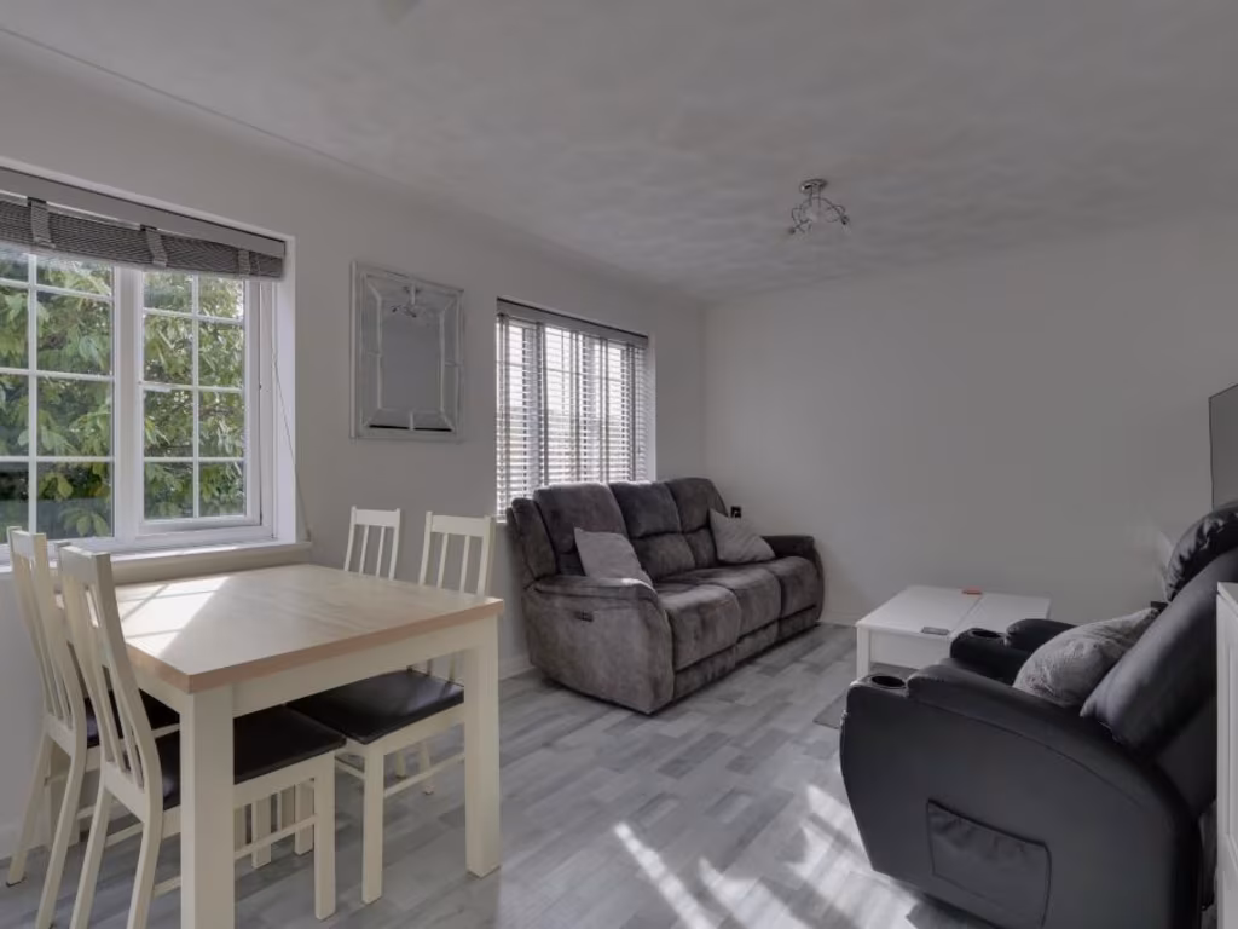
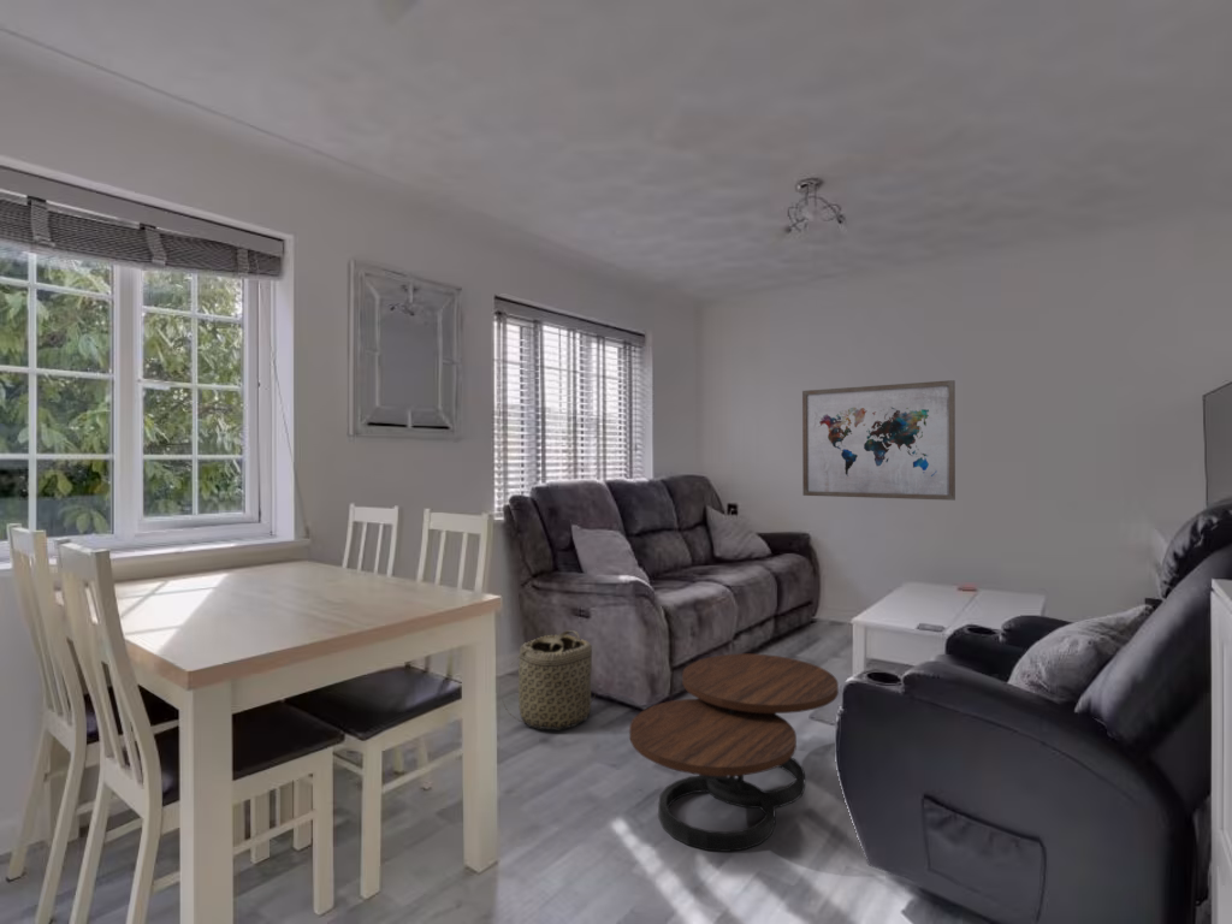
+ wall art (873, 442)
+ basket (551, 675)
+ coffee table (738, 744)
